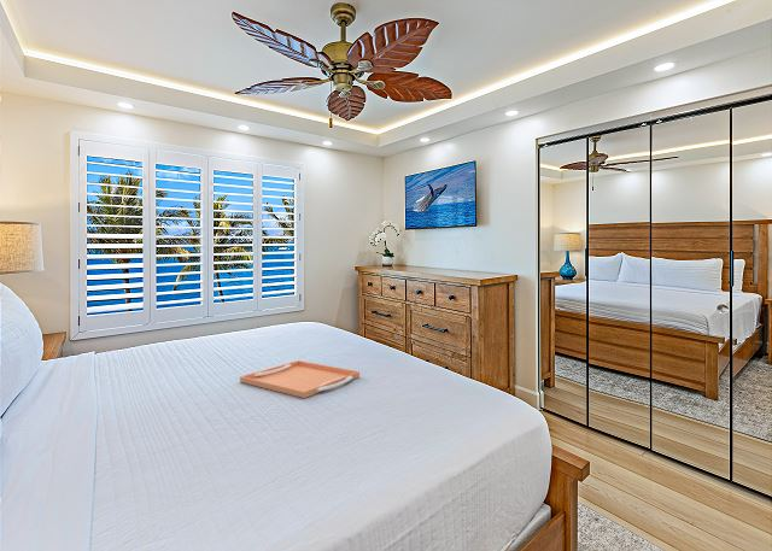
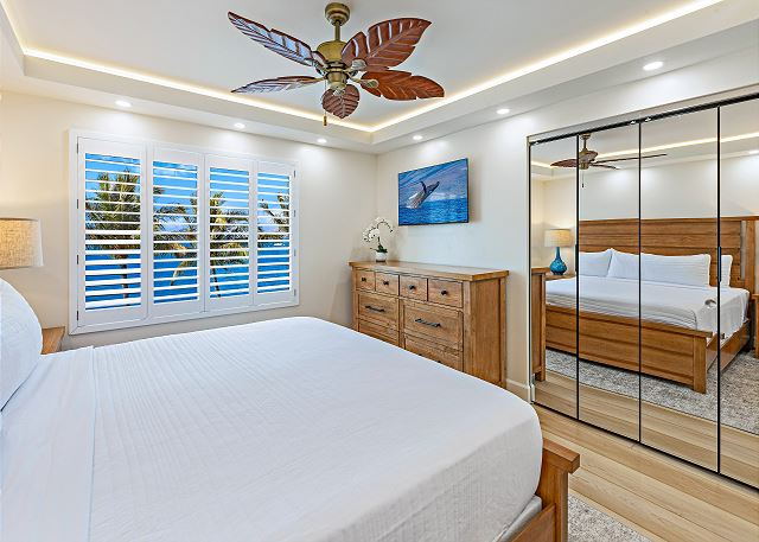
- serving tray (300, 376)
